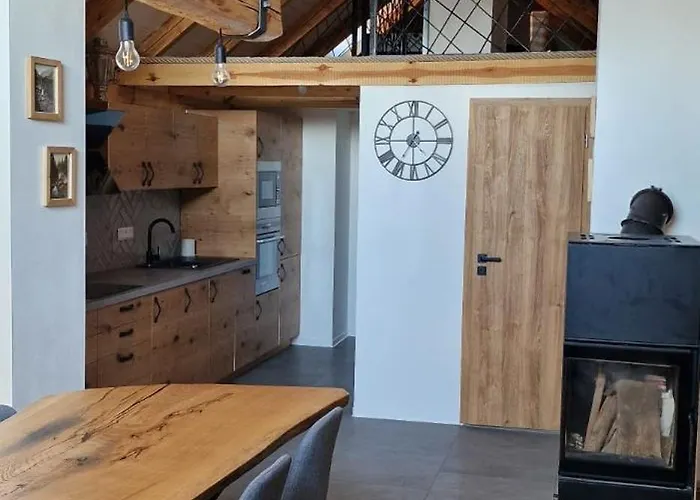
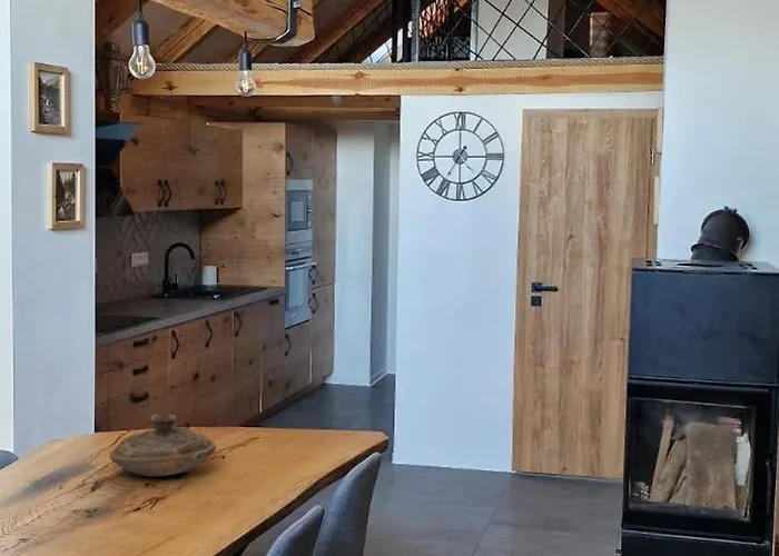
+ decorative bowl (162, 444)
